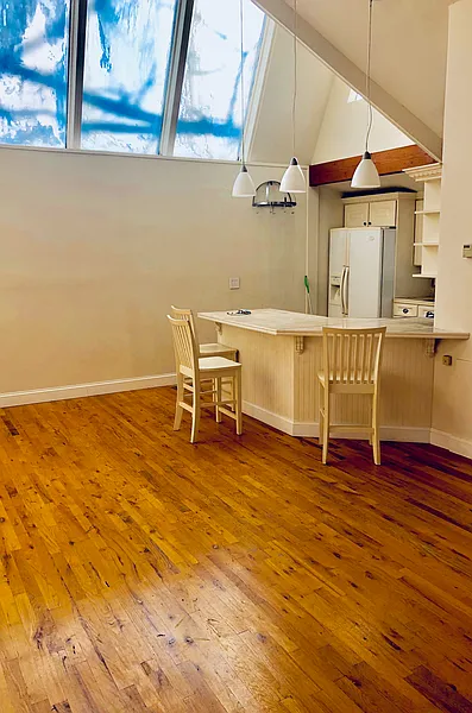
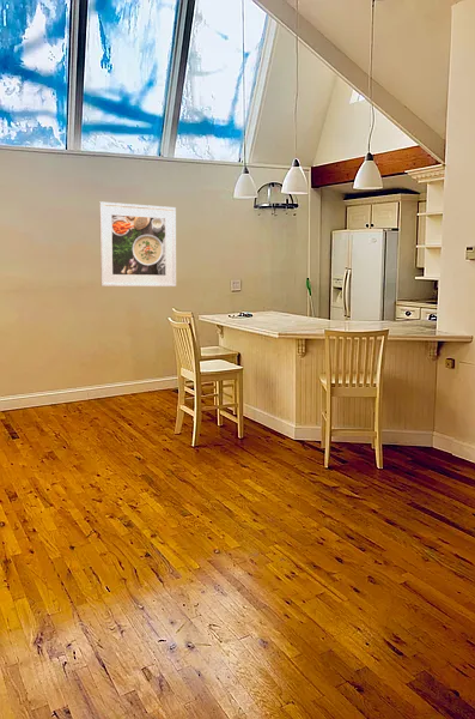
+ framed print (139, 246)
